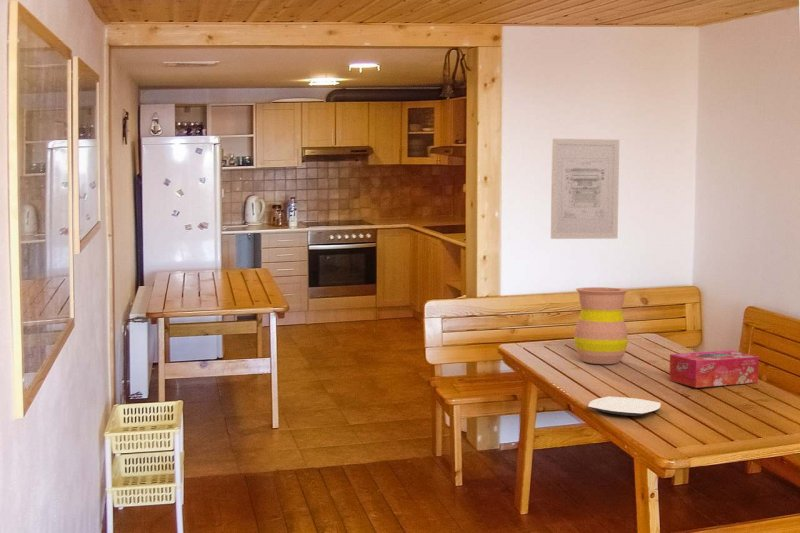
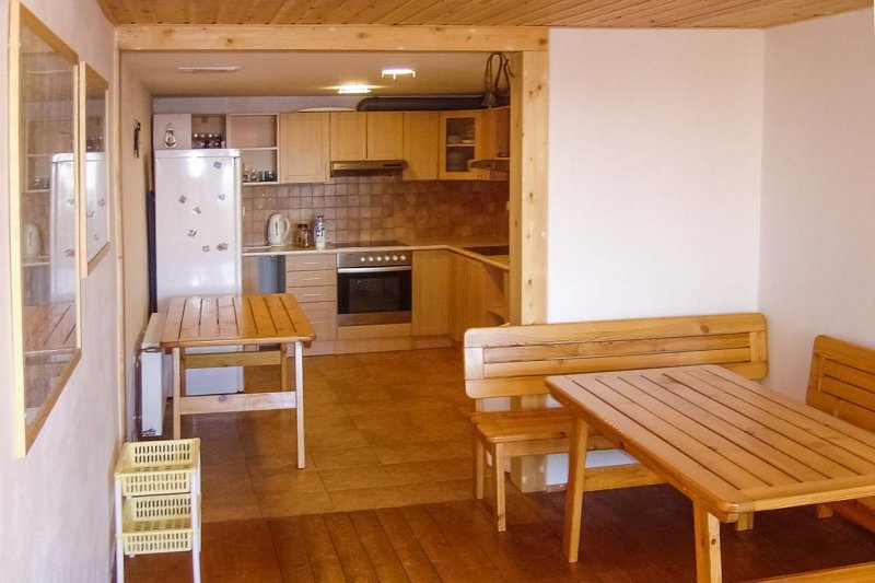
- wall art (585, 189)
- vase (601, 325)
- tissue box (713, 368)
- plate (624, 407)
